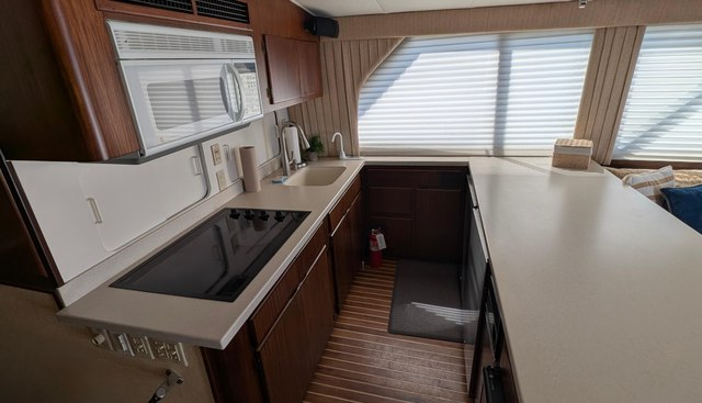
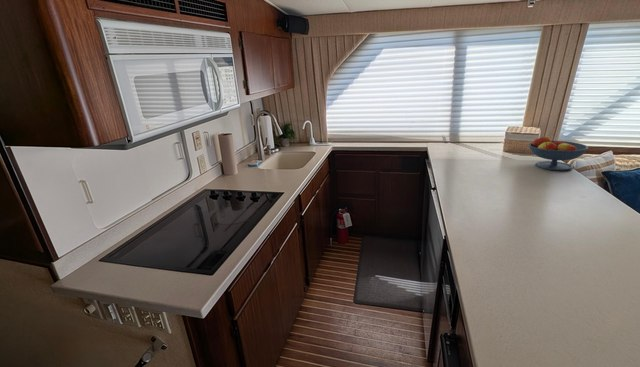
+ fruit bowl (556, 152)
